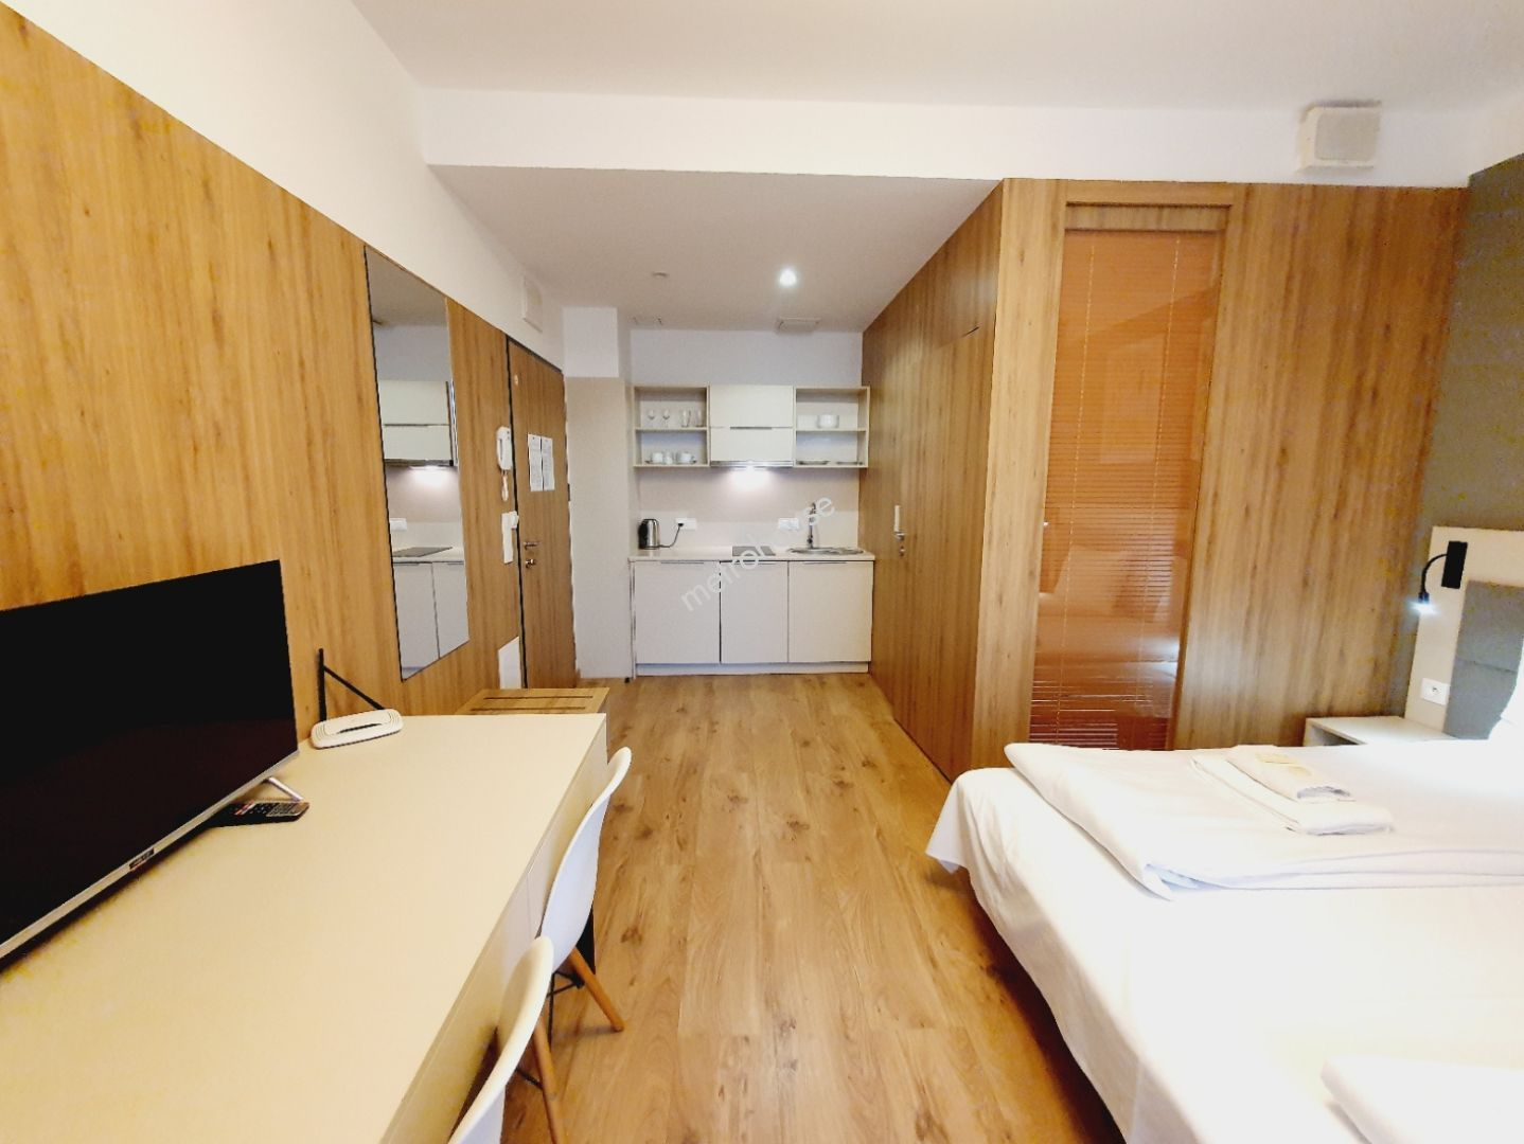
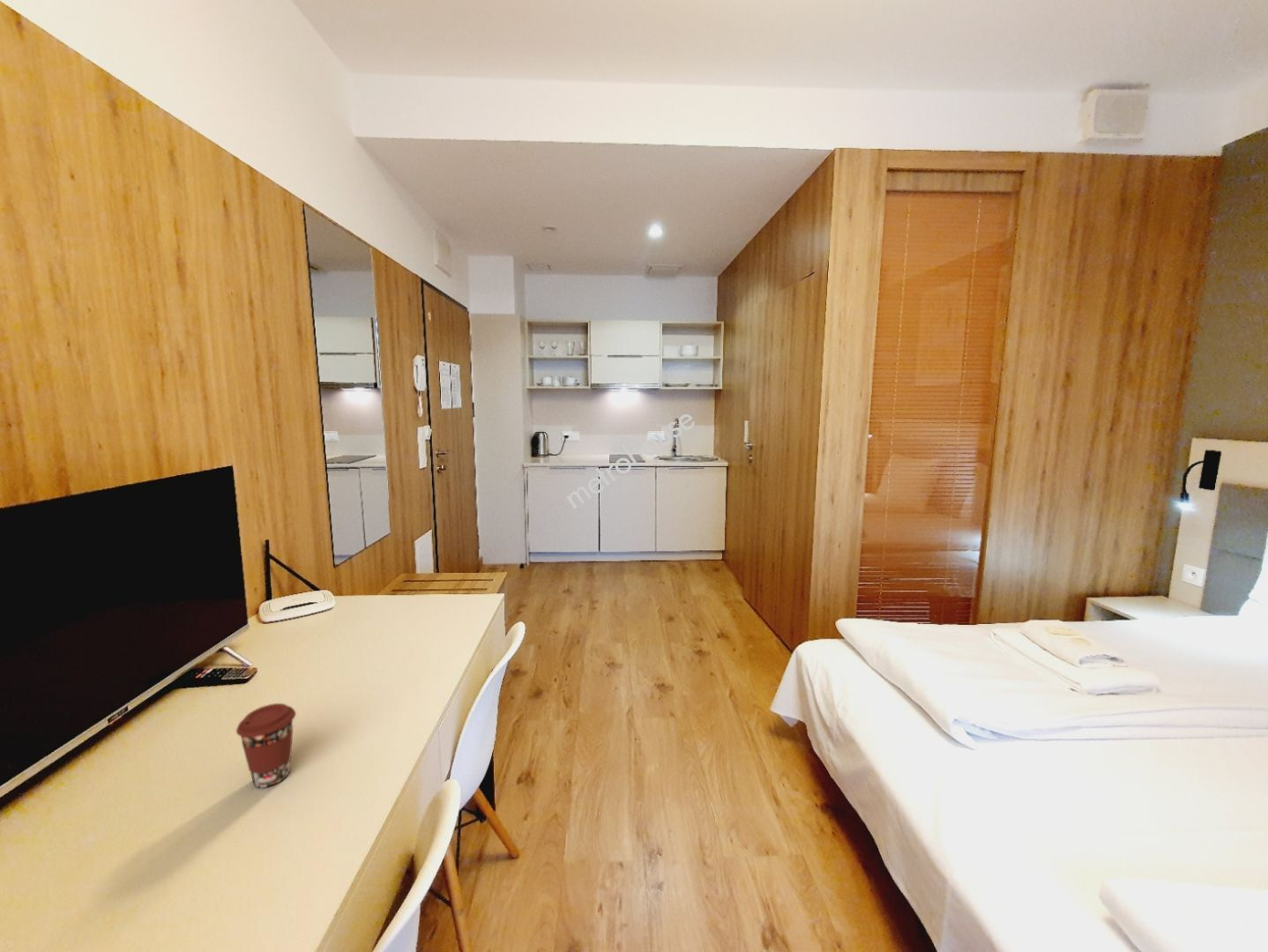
+ coffee cup (269, 745)
